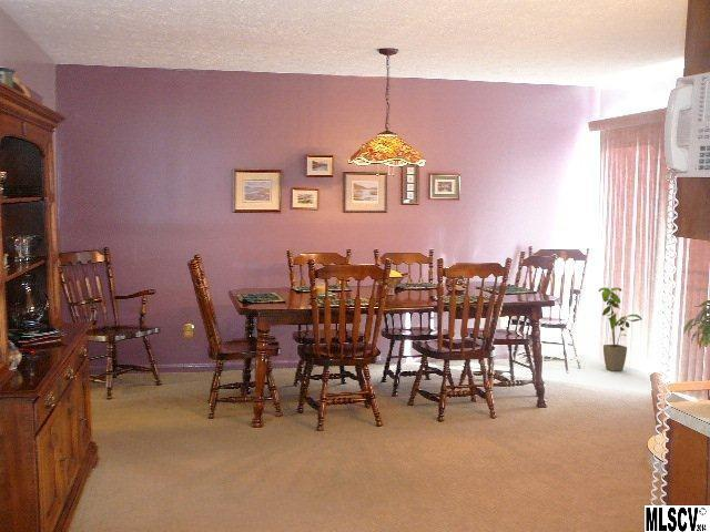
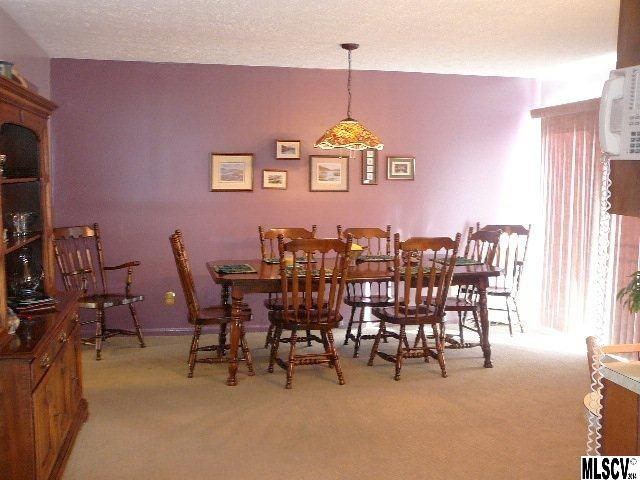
- house plant (613, 329)
